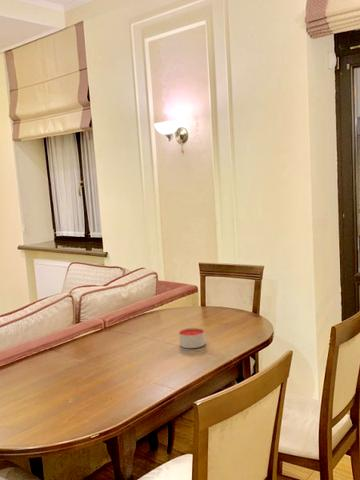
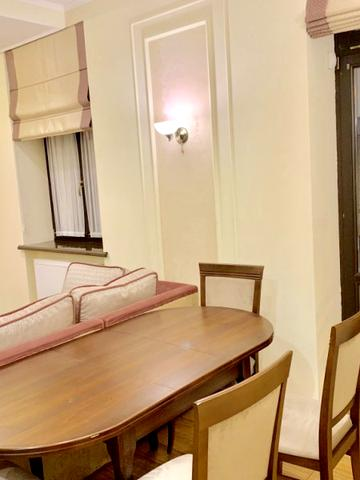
- candle (192, 337)
